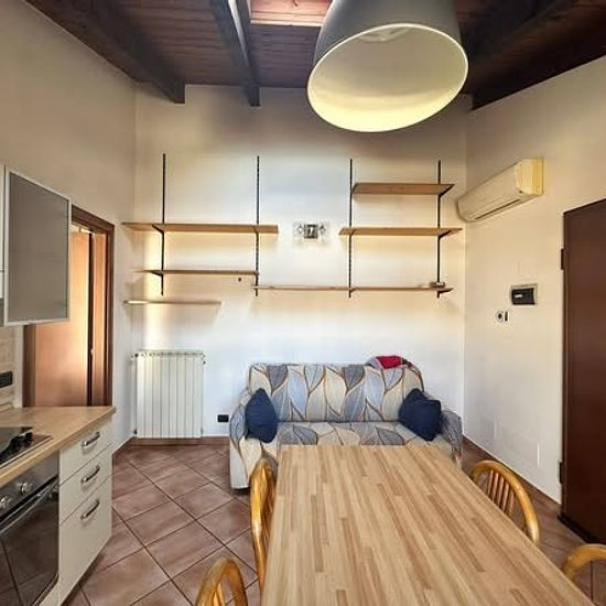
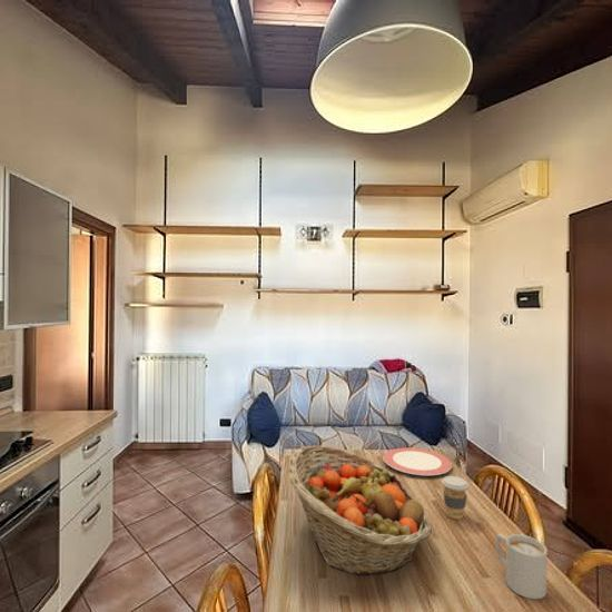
+ coffee cup (454, 497)
+ mug (517, 560)
+ plate (416, 462)
+ fruit basket (355, 500)
